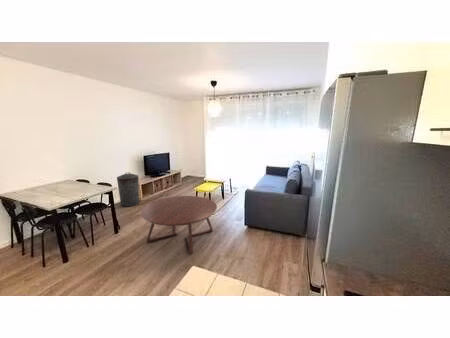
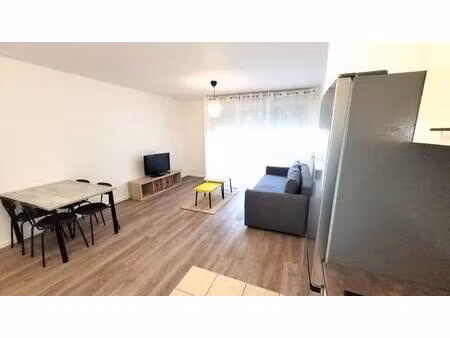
- trash can (128, 188)
- coffee table (181, 221)
